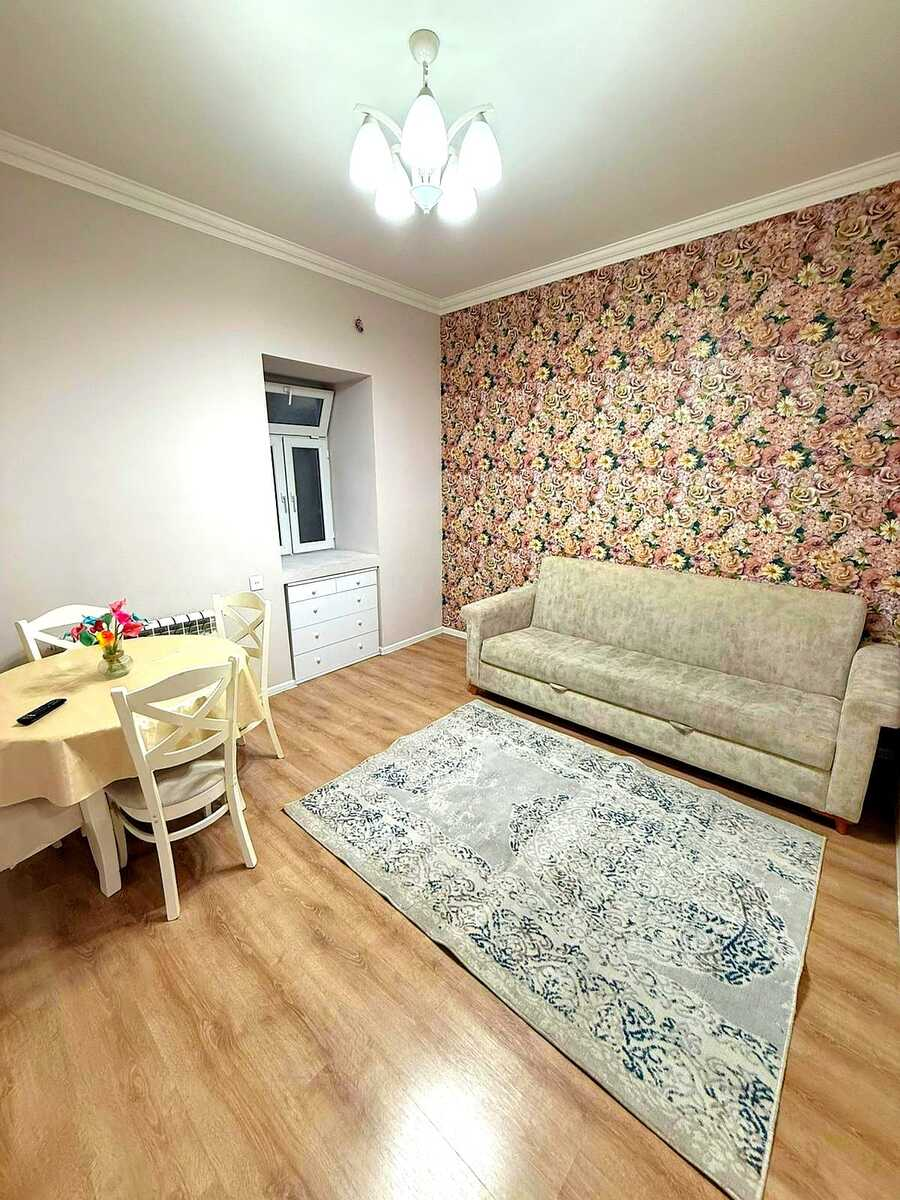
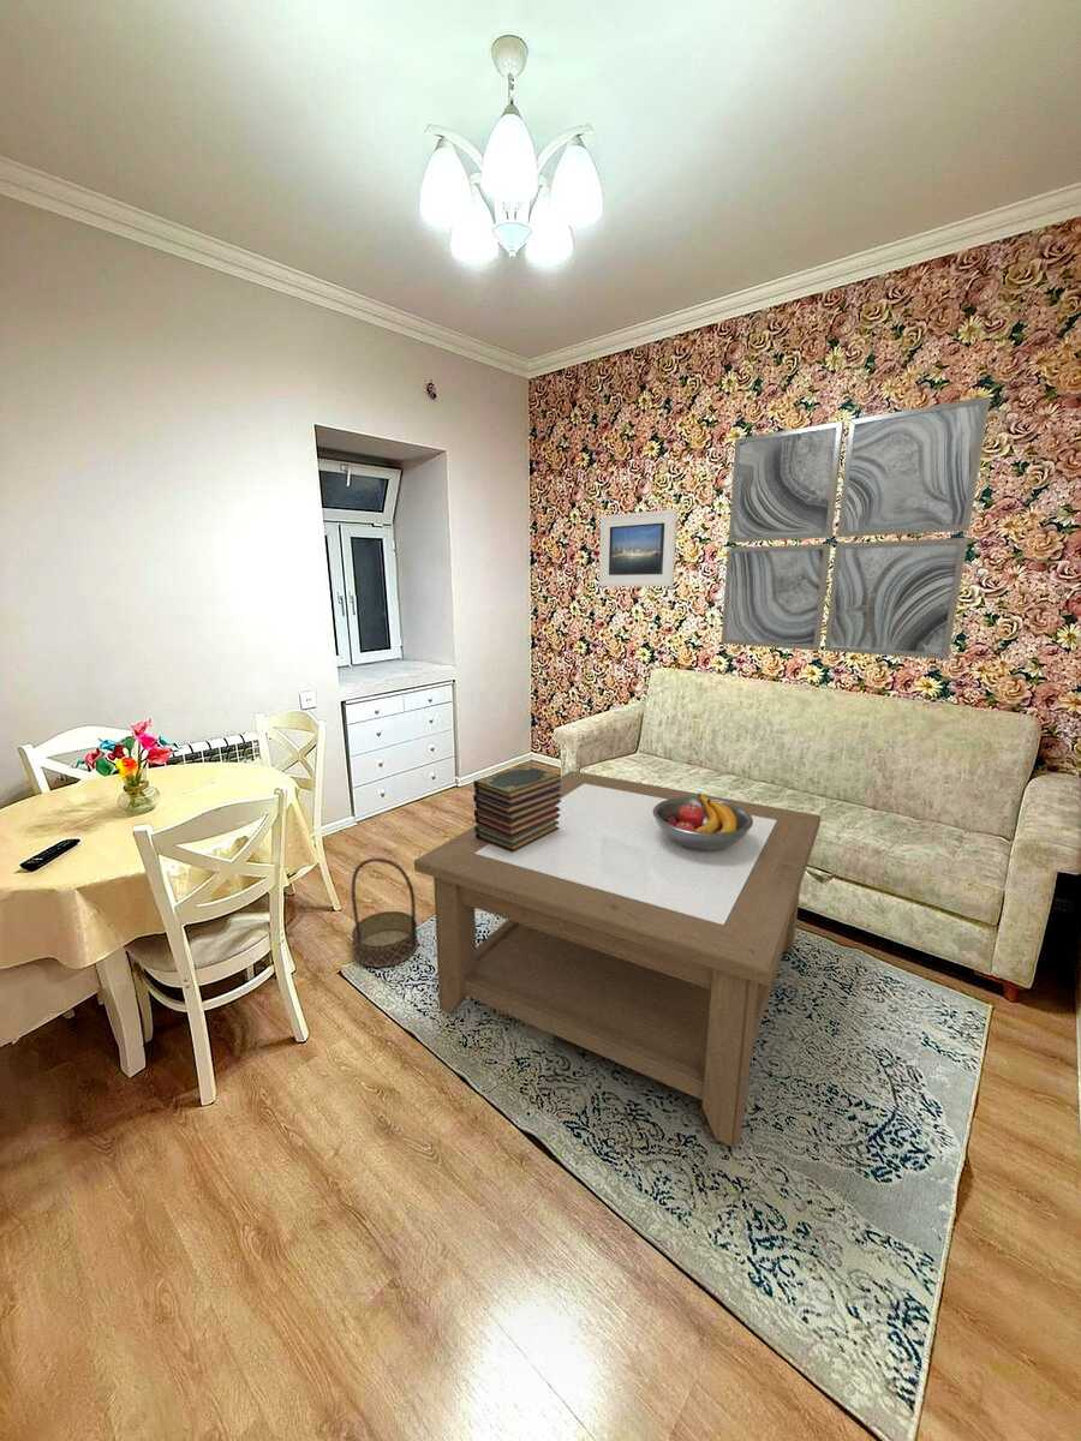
+ coffee table (632, 908)
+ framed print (635, 550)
+ book stack (518, 805)
+ basket (383, 911)
+ wall art (831, 537)
+ fruit bowl (700, 823)
